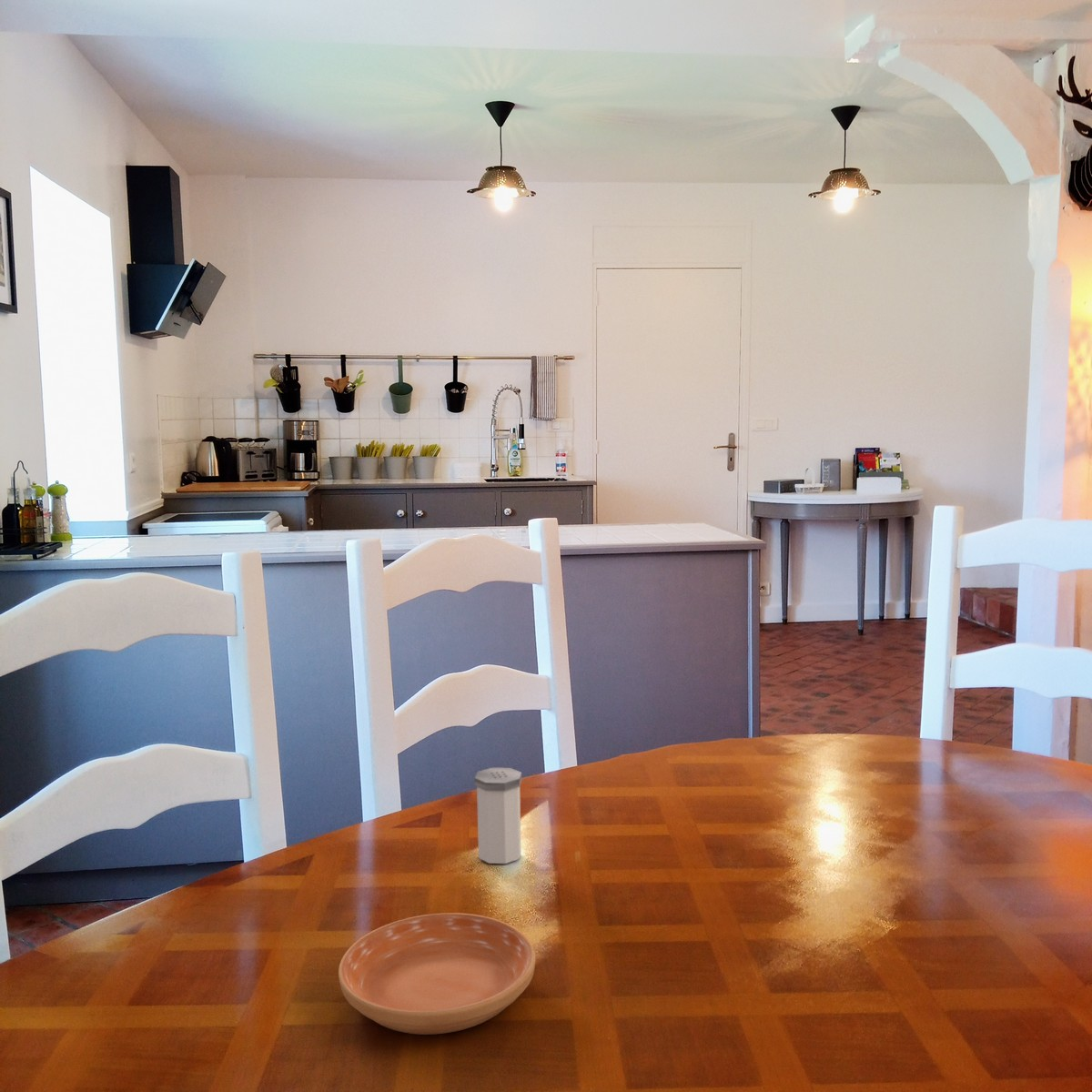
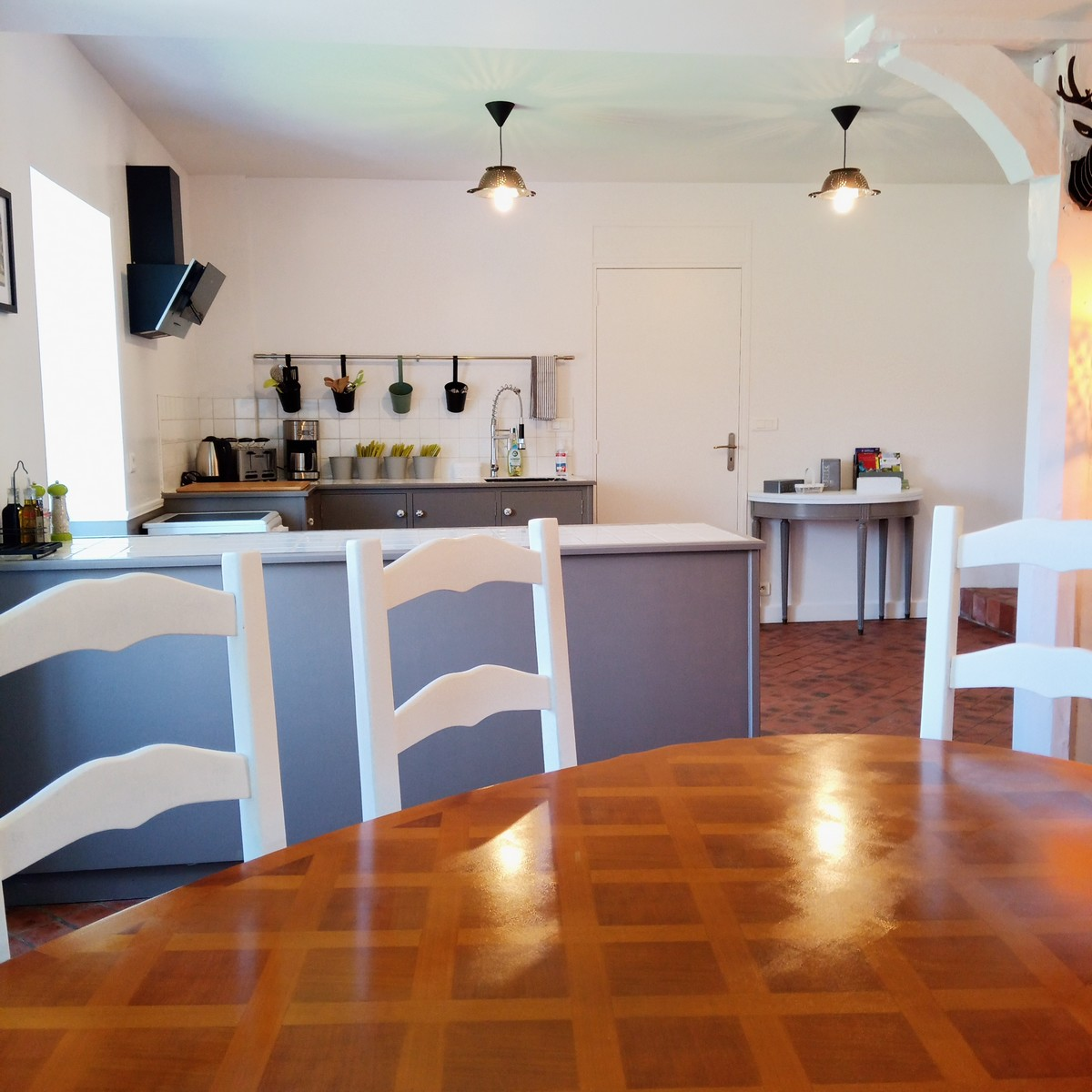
- salt shaker (499, 814)
- saucer (438, 974)
